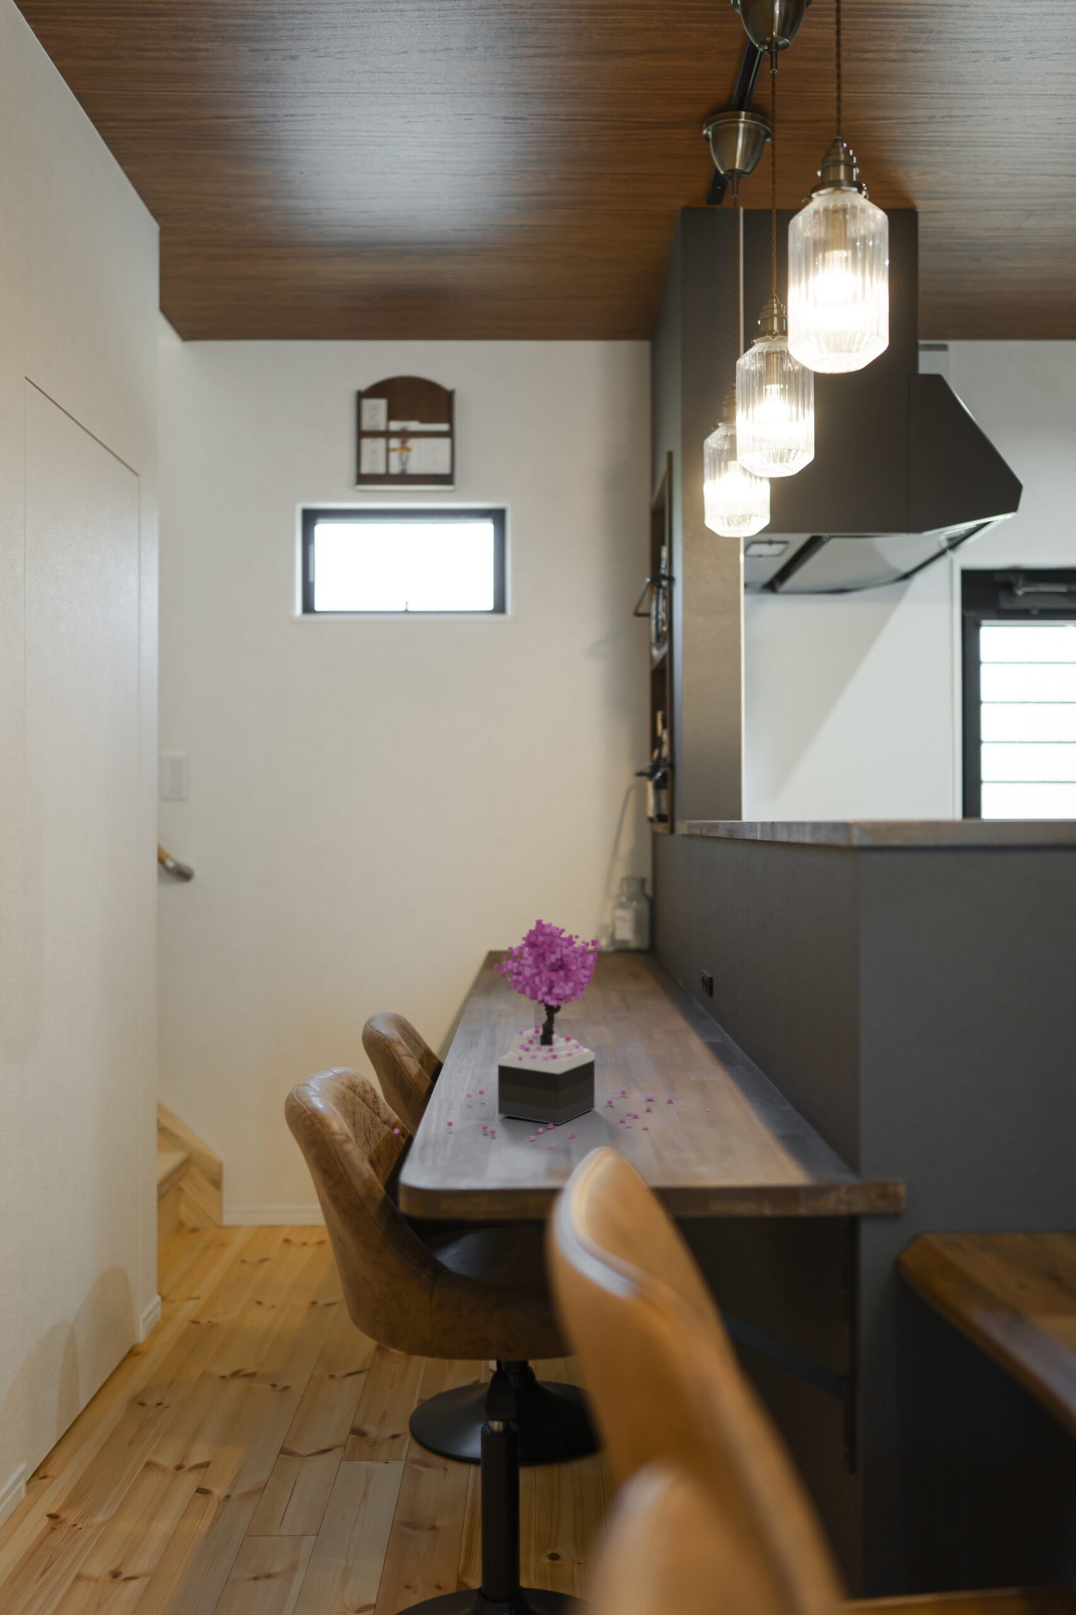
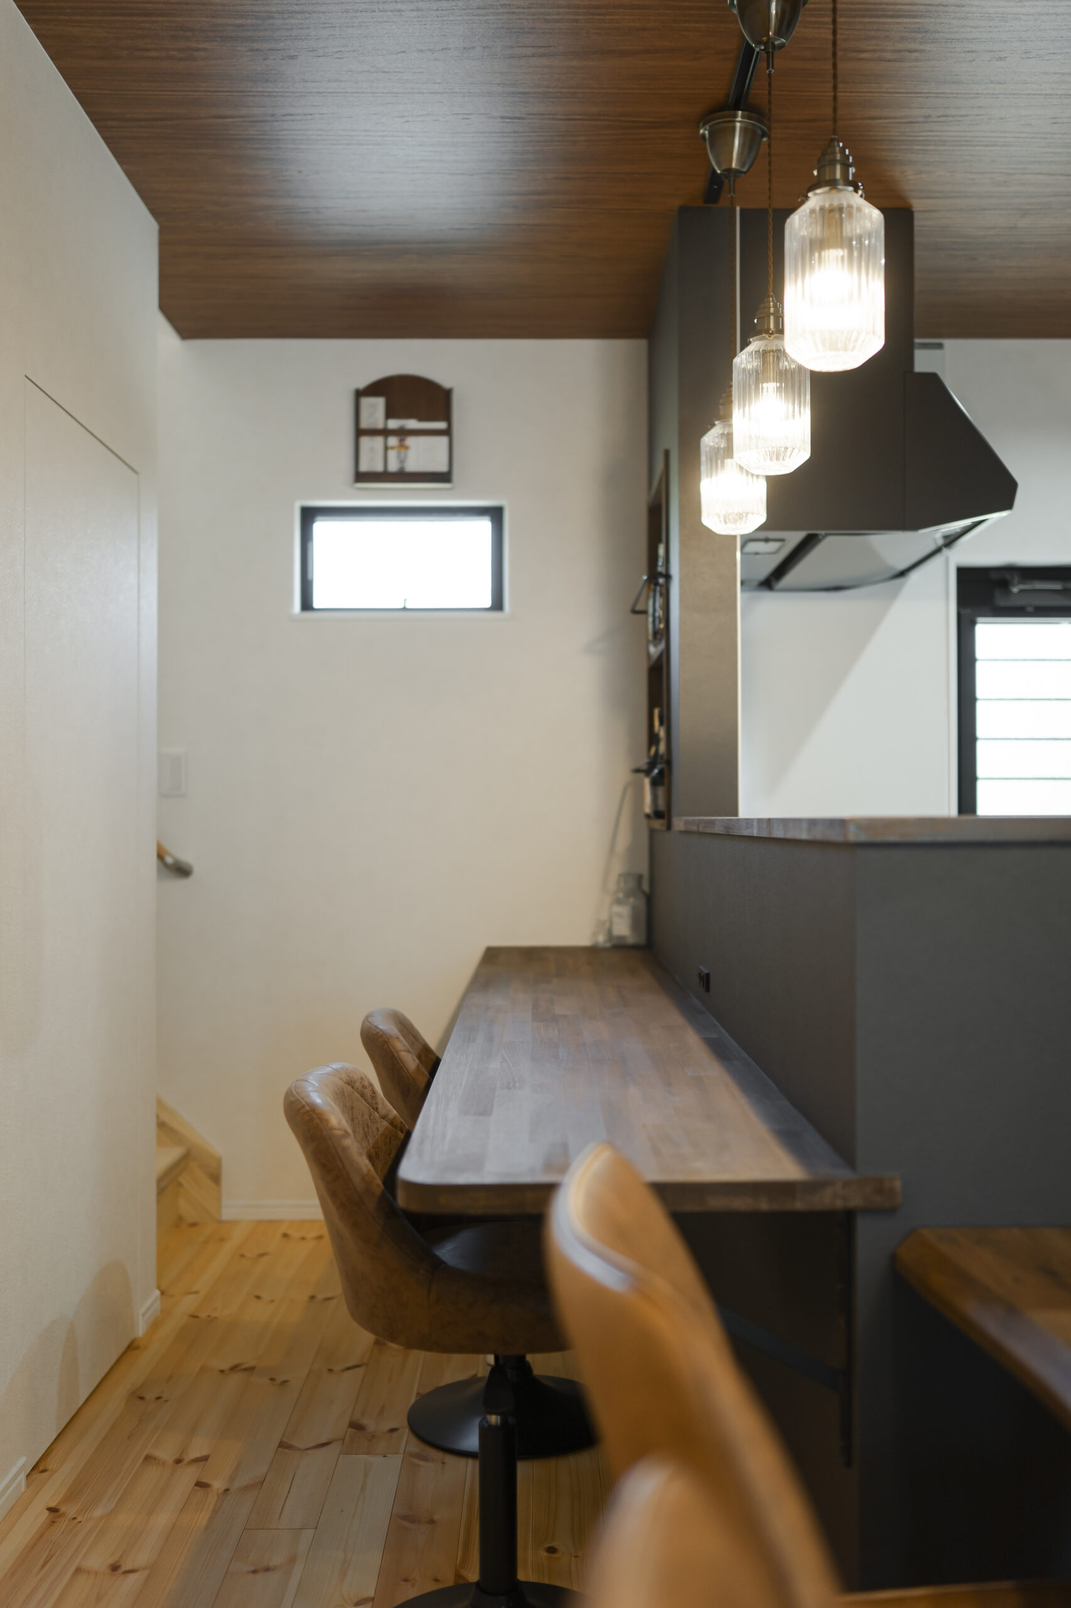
- potted plant (554, 1019)
